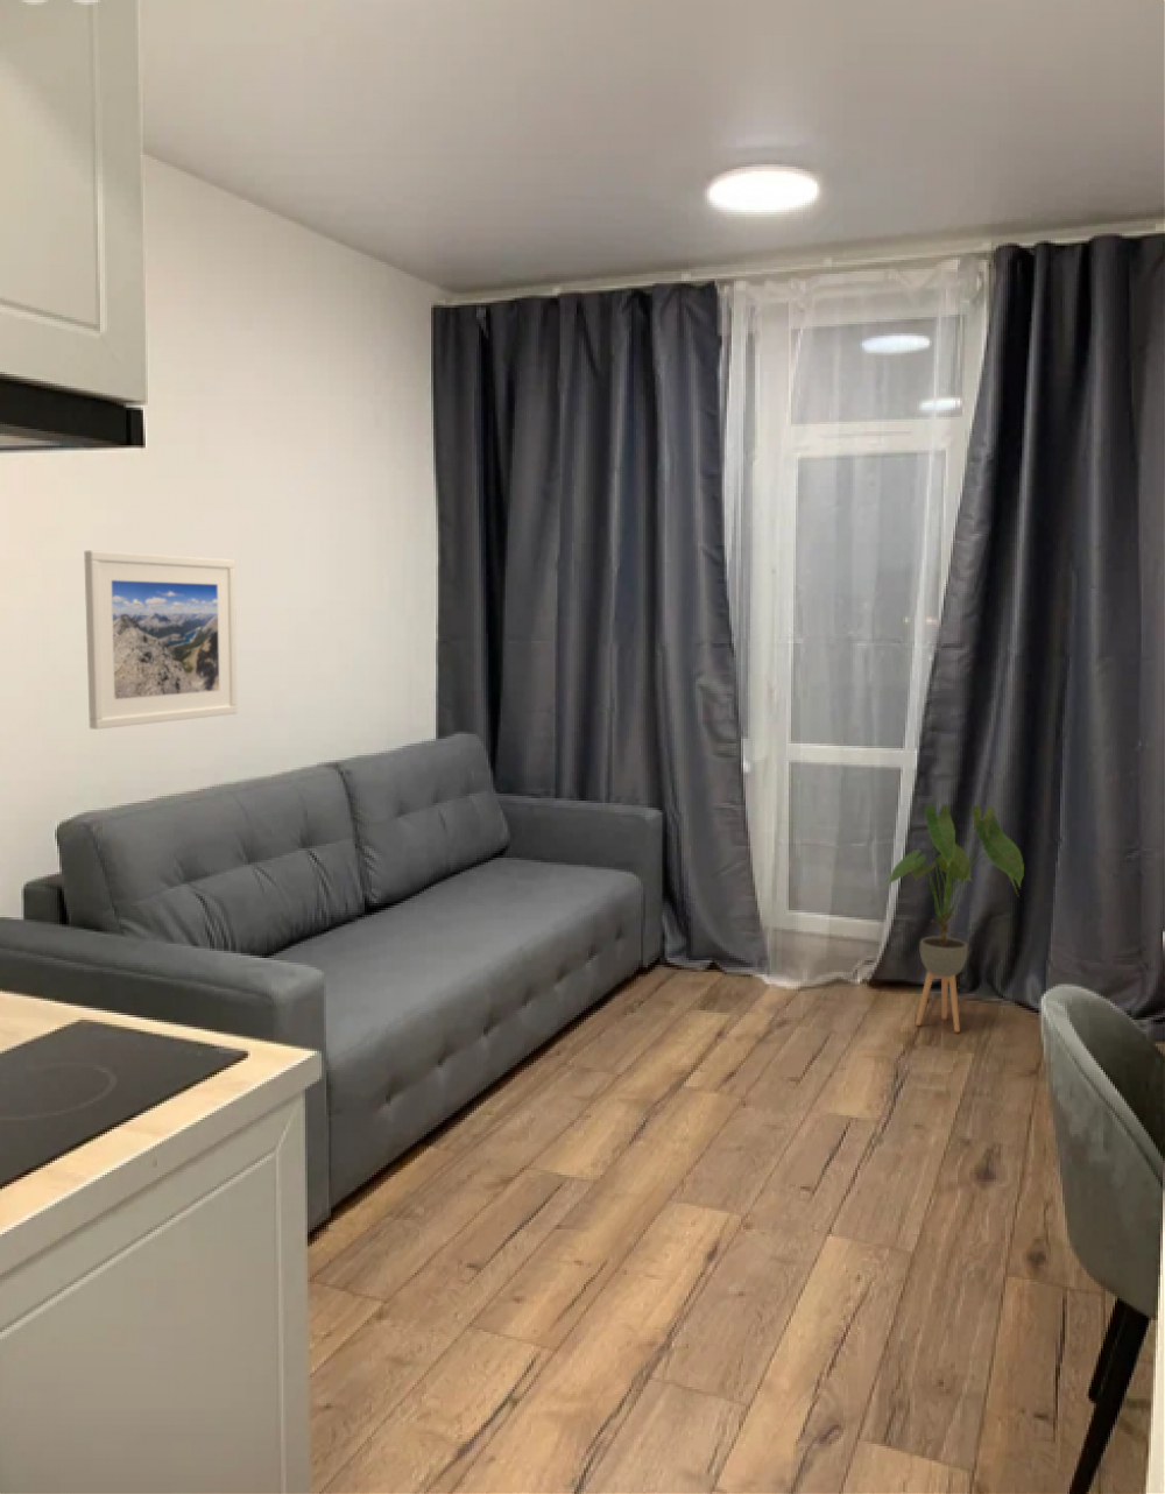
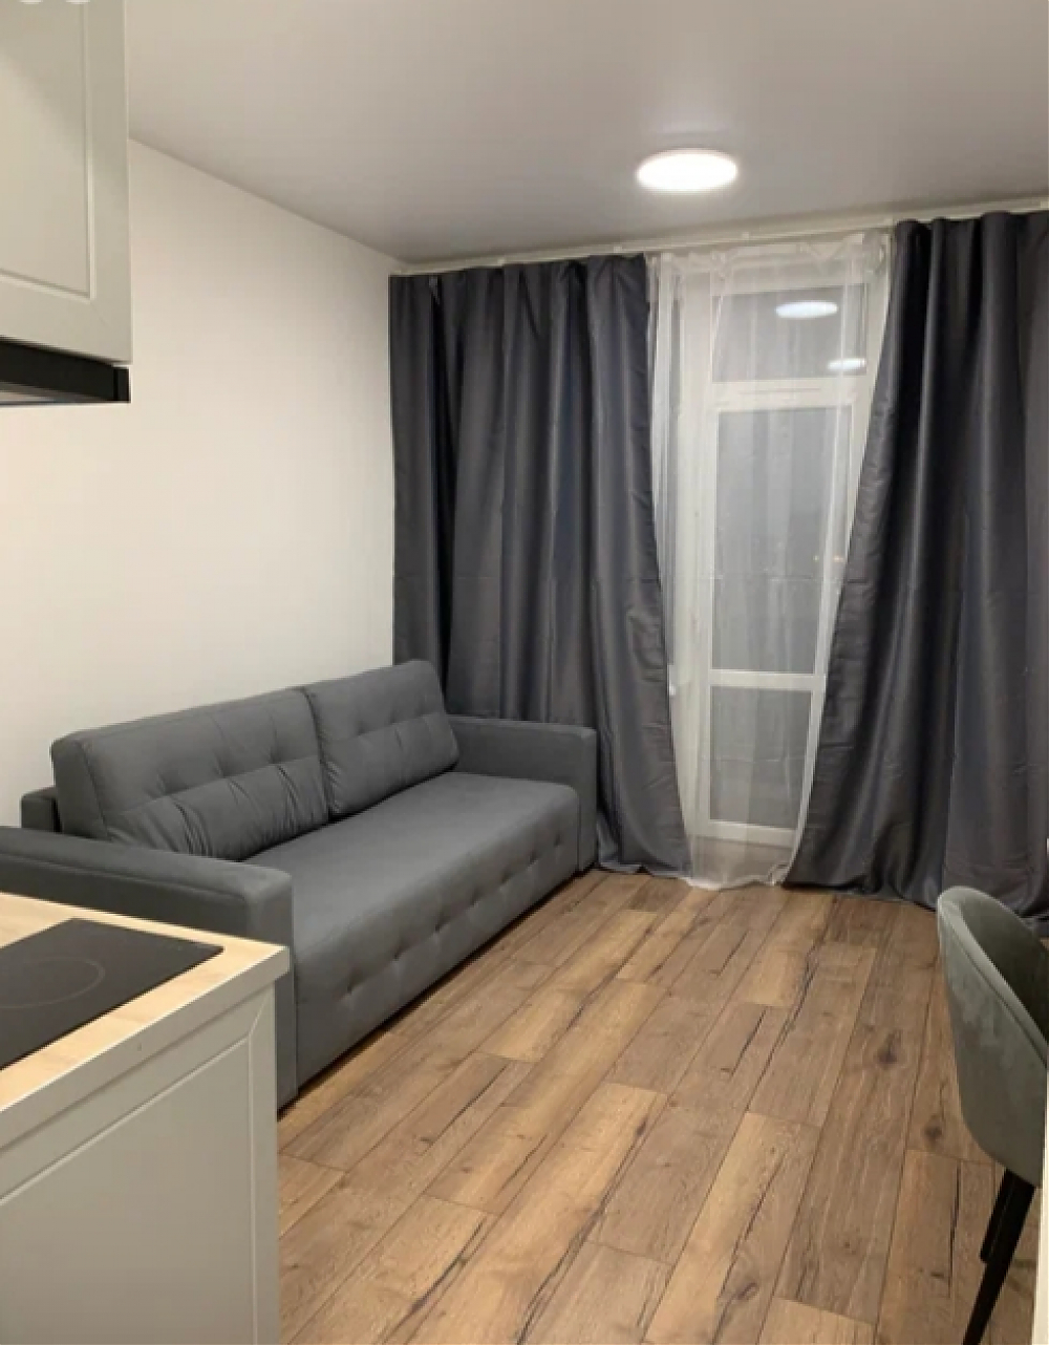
- house plant (954, 913)
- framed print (166, 639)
